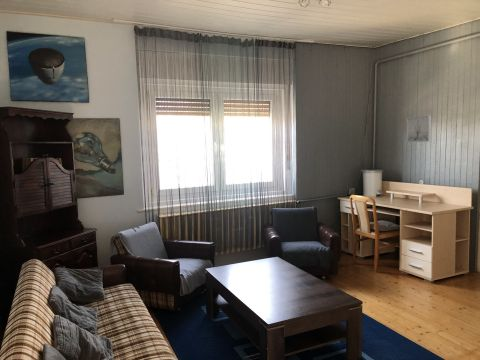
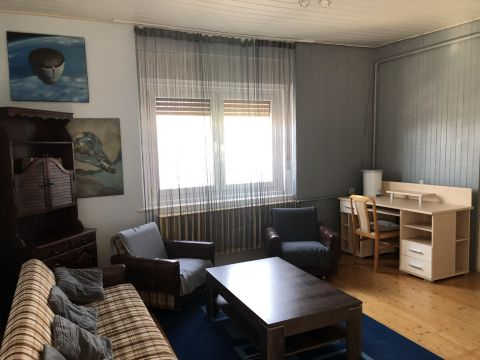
- wall art (418, 129)
